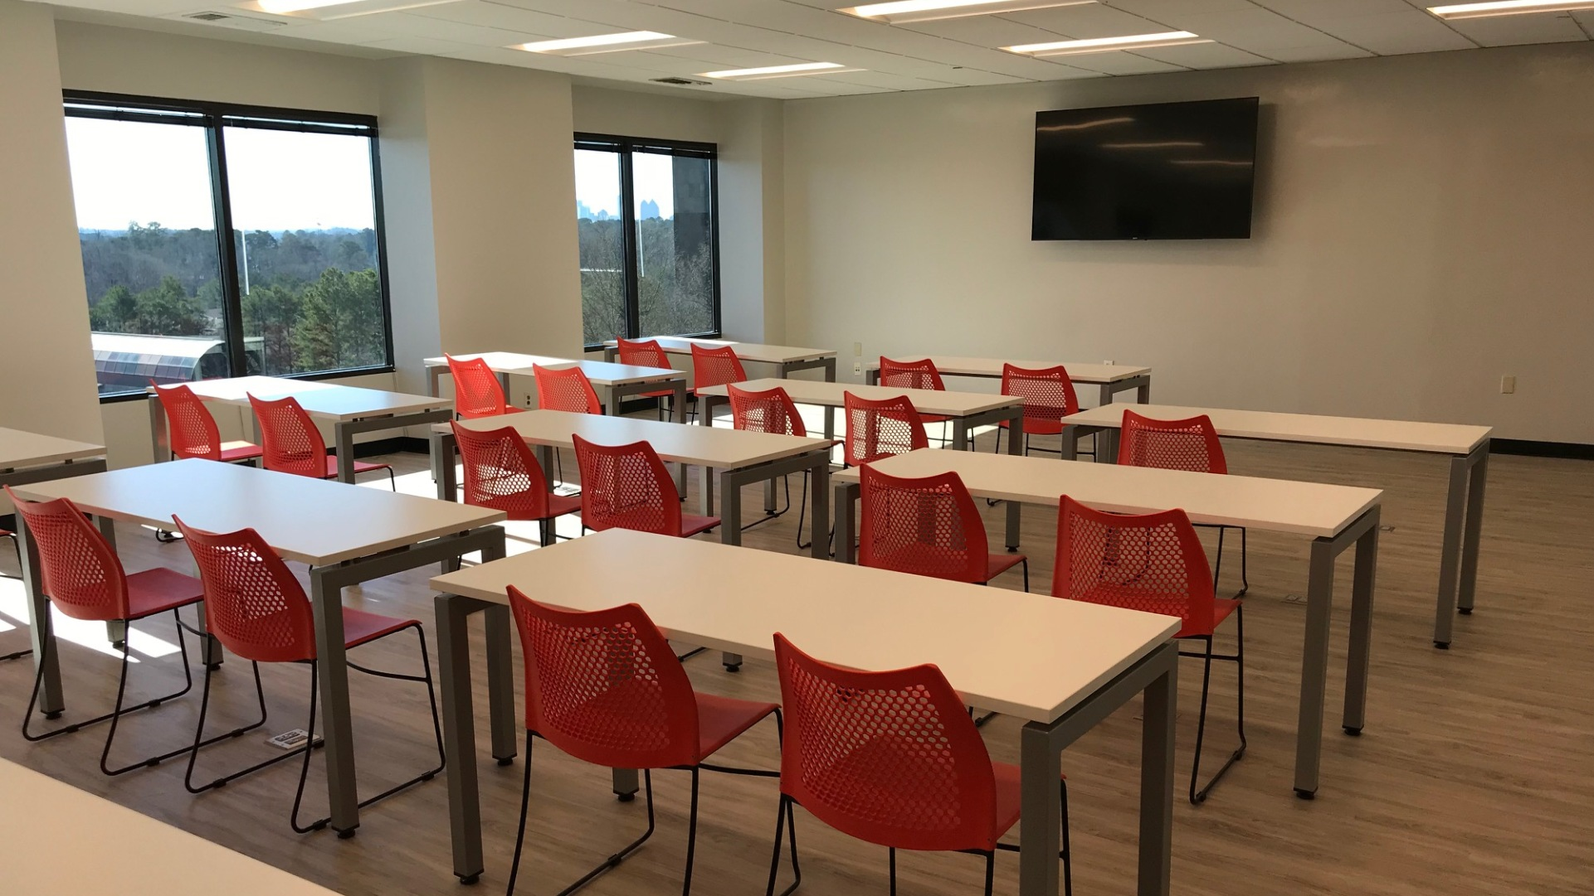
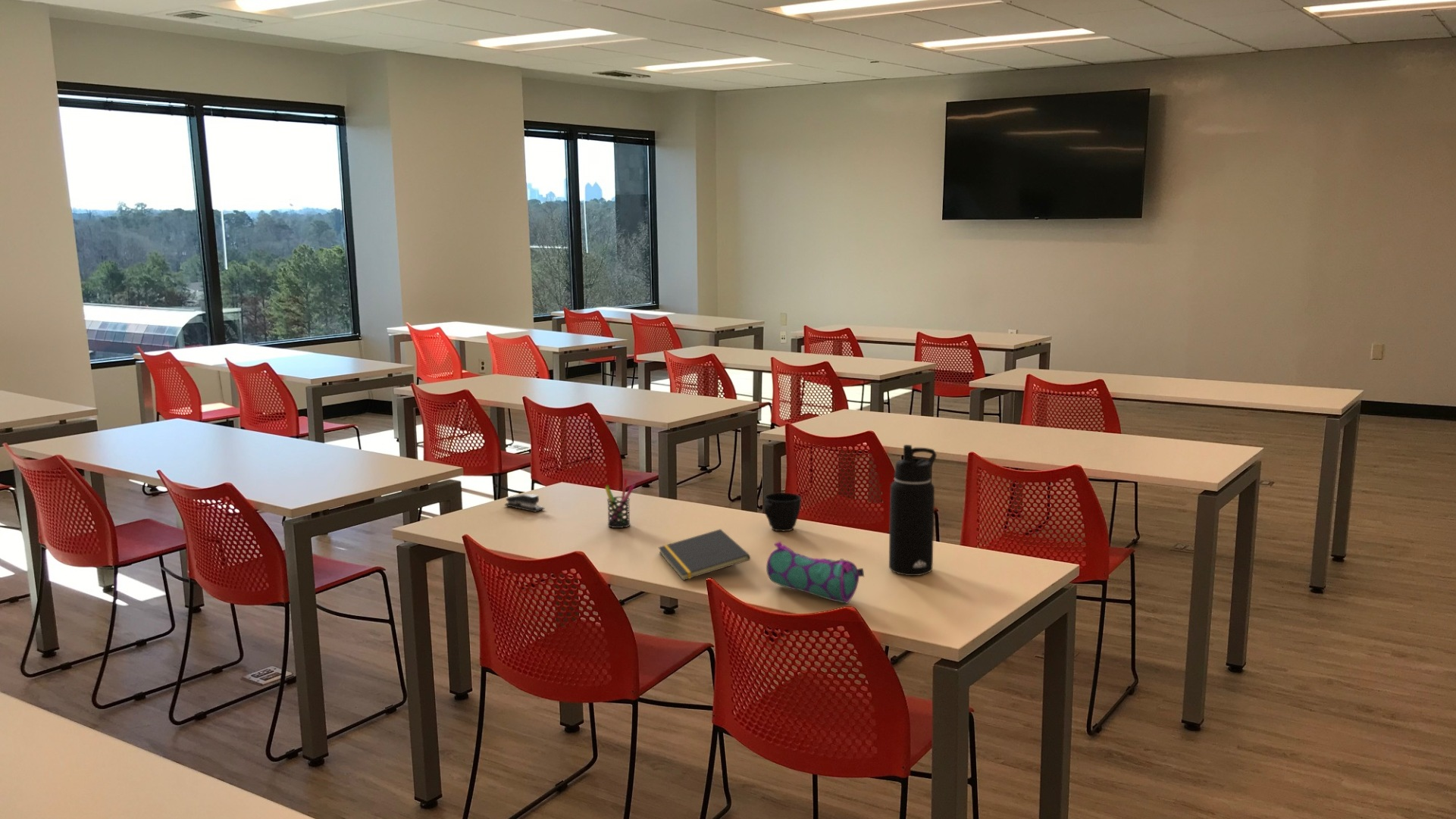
+ pencil case (813, 572)
+ pen holder (617, 502)
+ cup (780, 513)
+ water bottle (914, 505)
+ notepad (703, 553)
+ stapler (524, 501)
